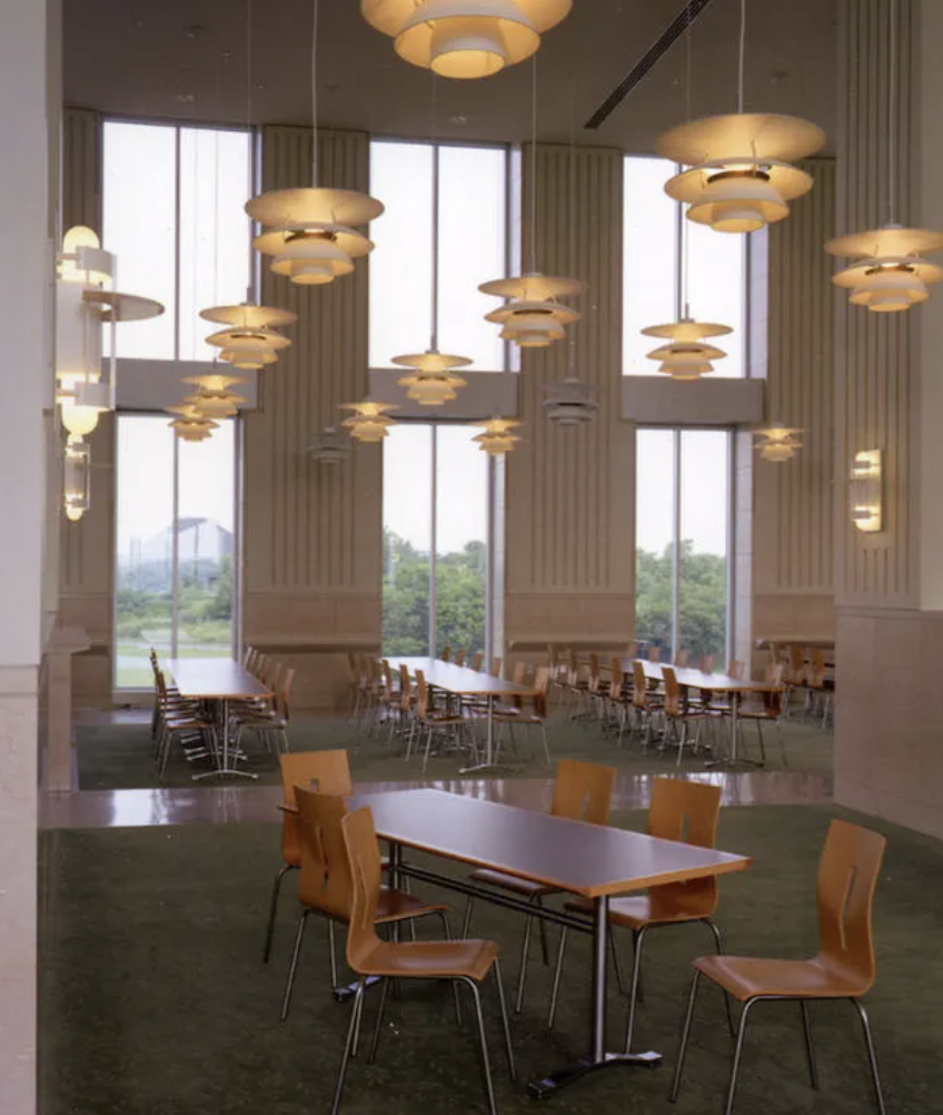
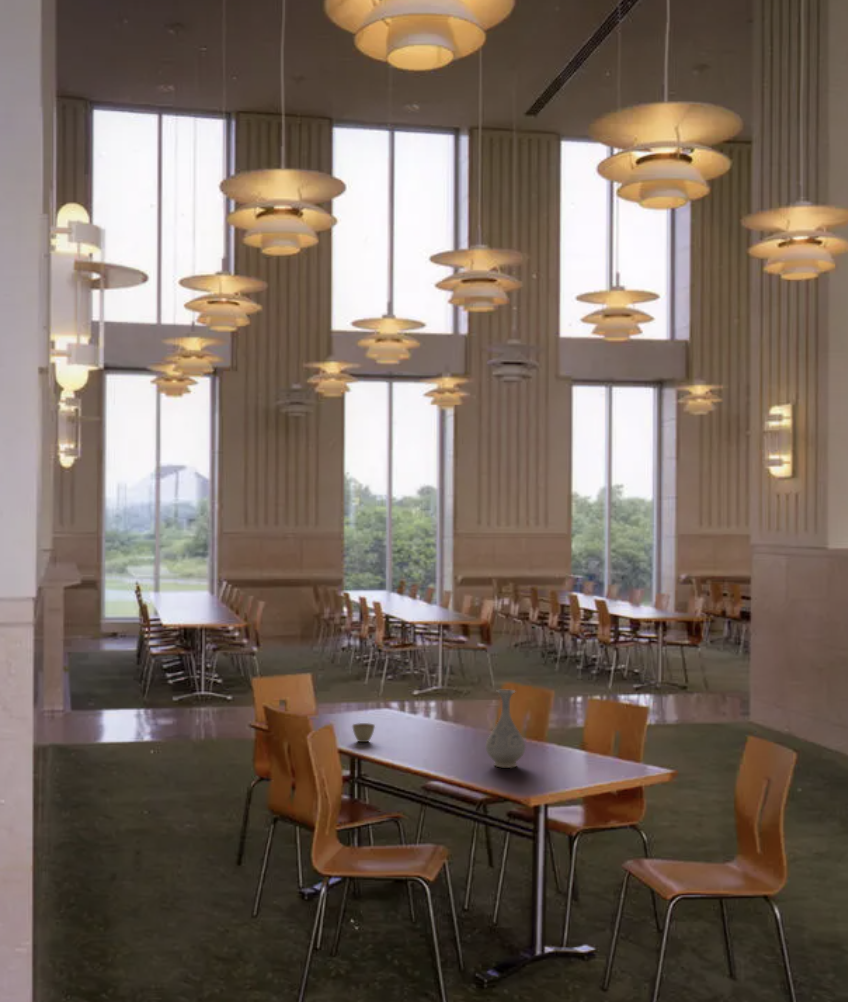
+ flower pot (363, 733)
+ vase (505, 728)
